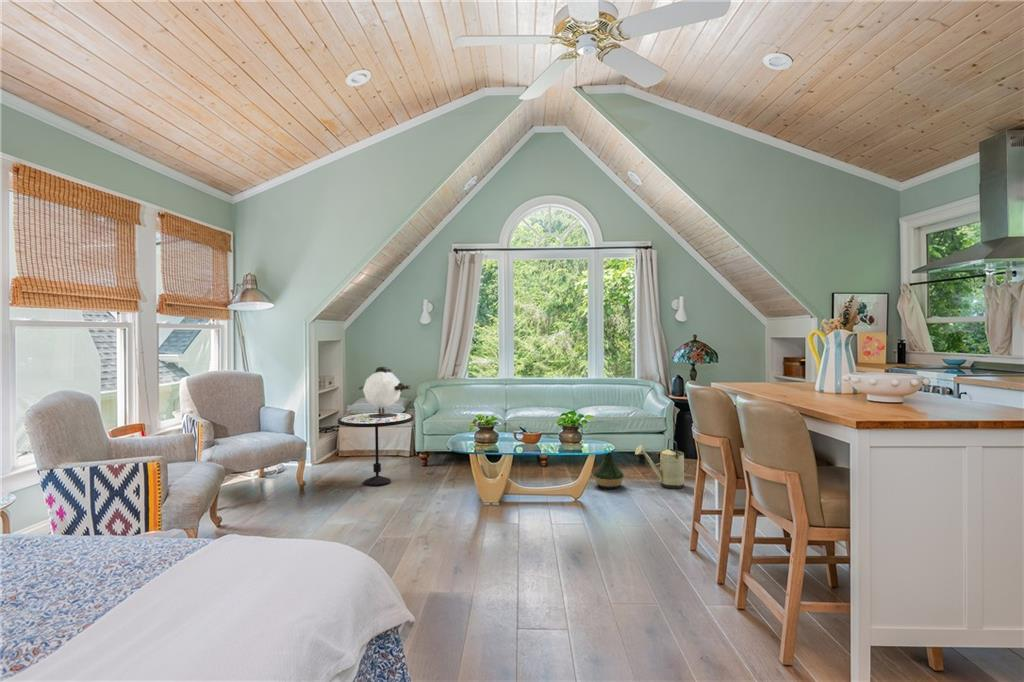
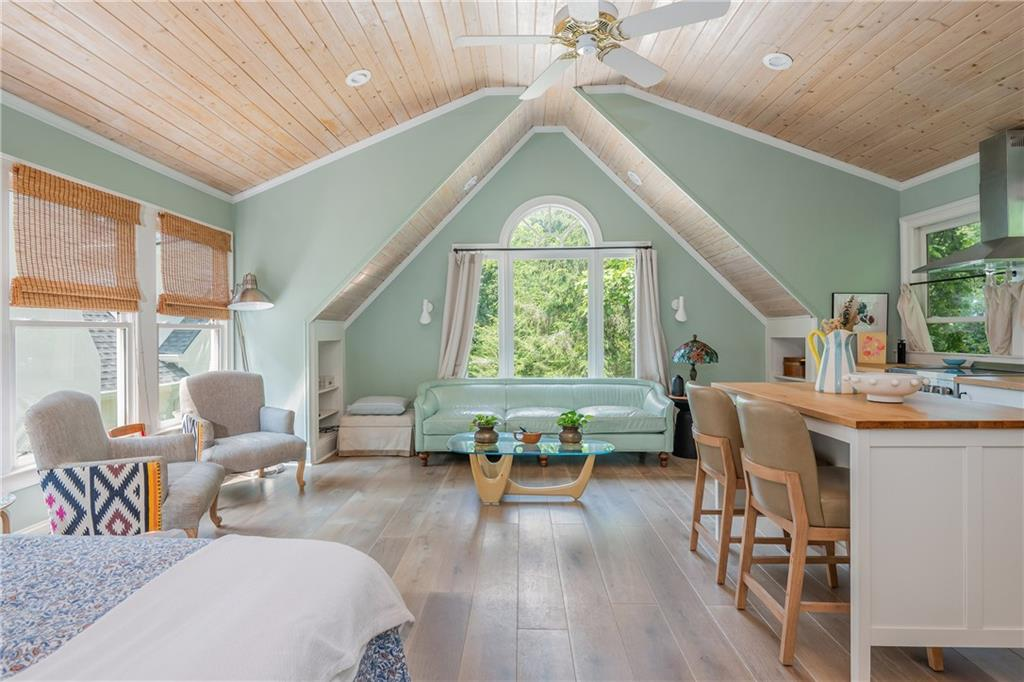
- watering can (662, 462)
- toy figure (385, 391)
- side table (376, 450)
- vase (608, 468)
